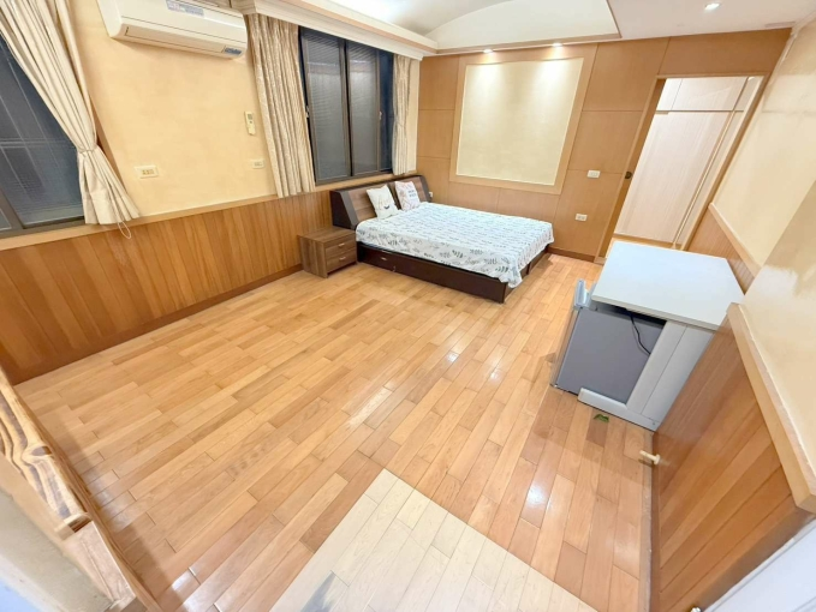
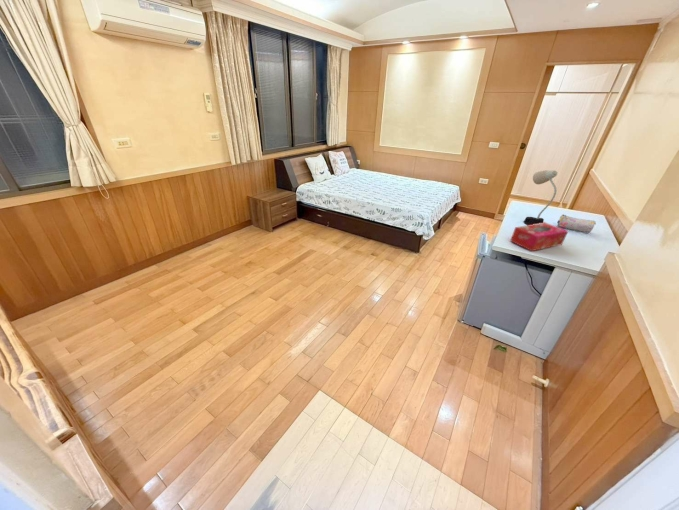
+ desk lamp (548, 203)
+ tissue box (538, 236)
+ pencil case (575, 223)
